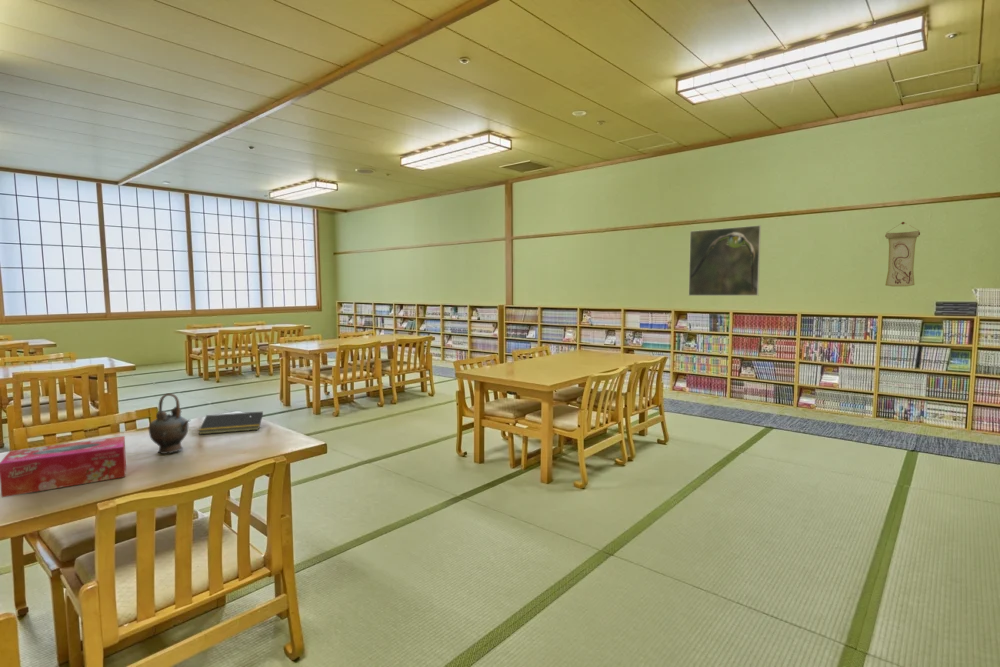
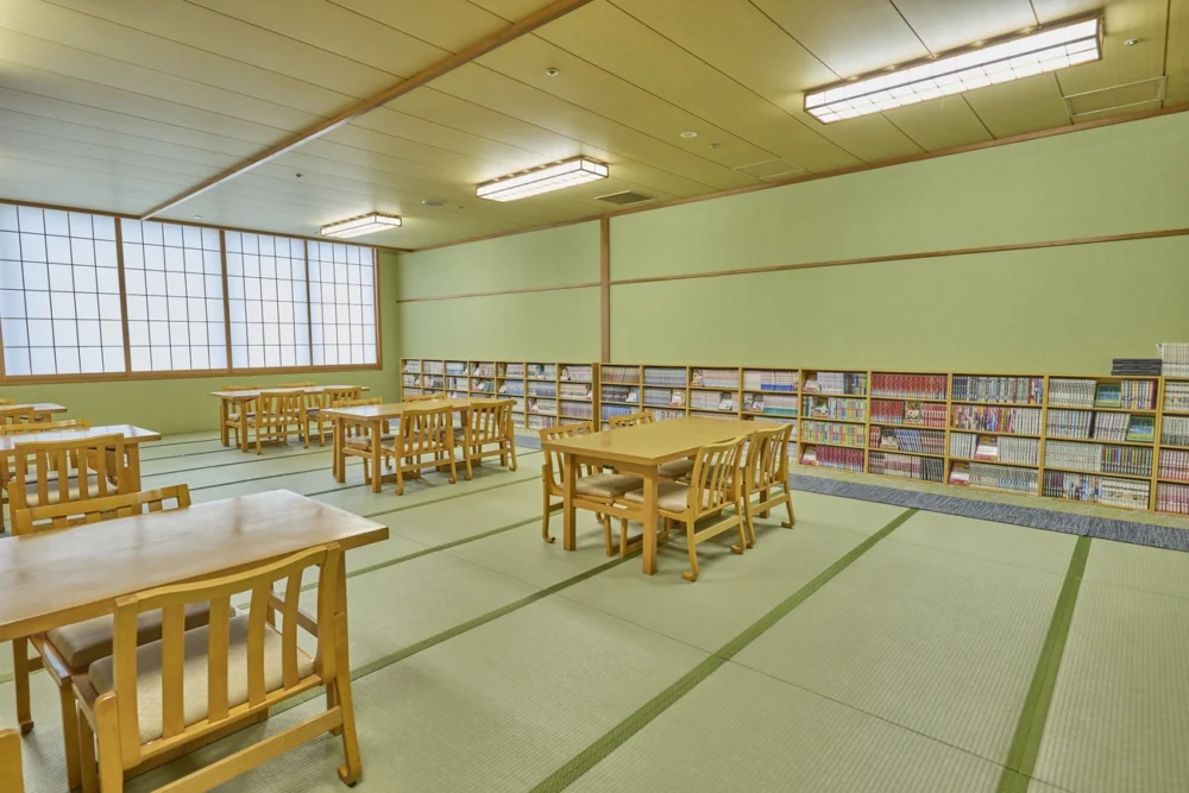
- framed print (723, 262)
- teapot (171, 422)
- notepad (232, 422)
- wall scroll (901, 254)
- tissue box (68, 464)
